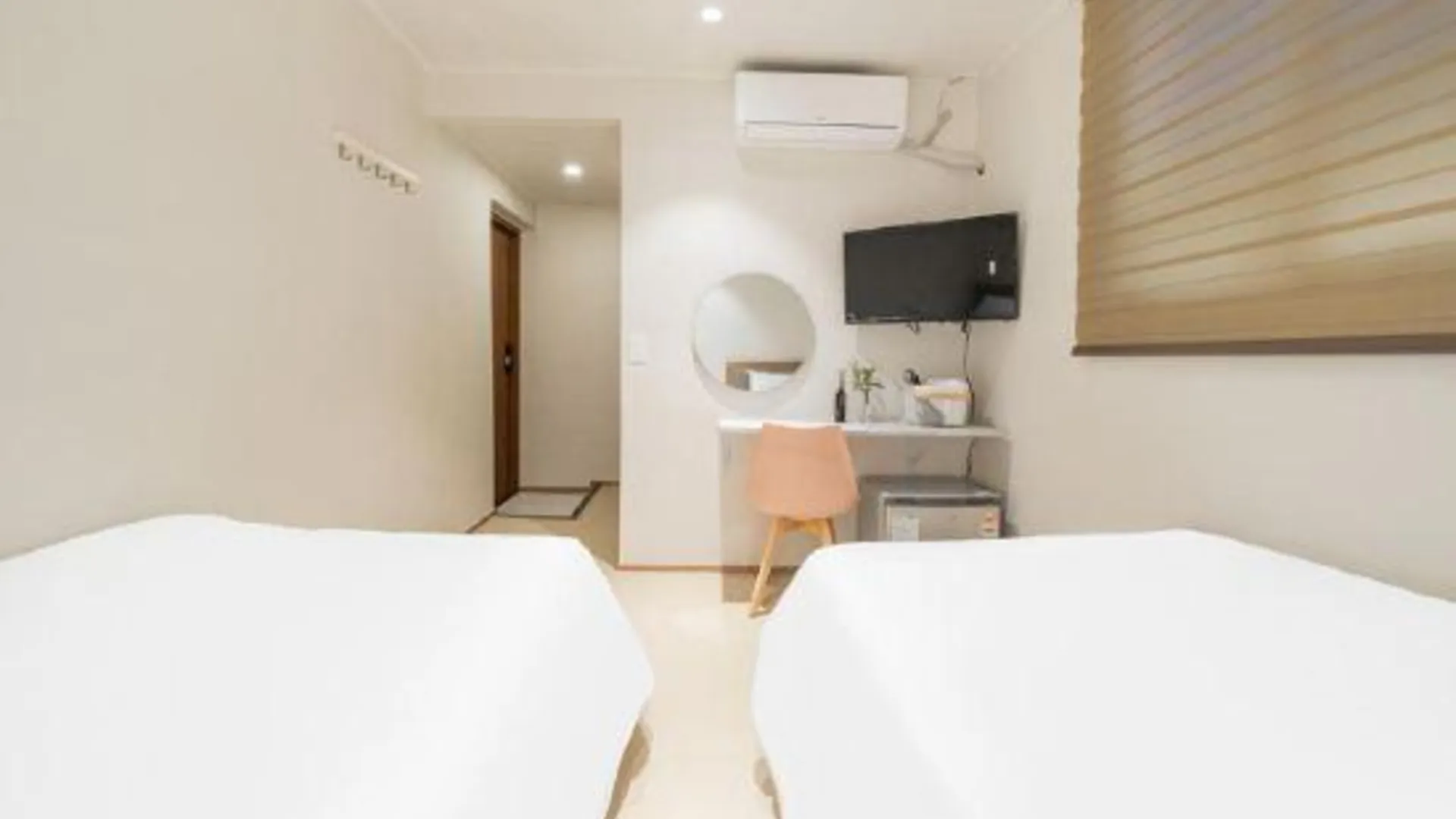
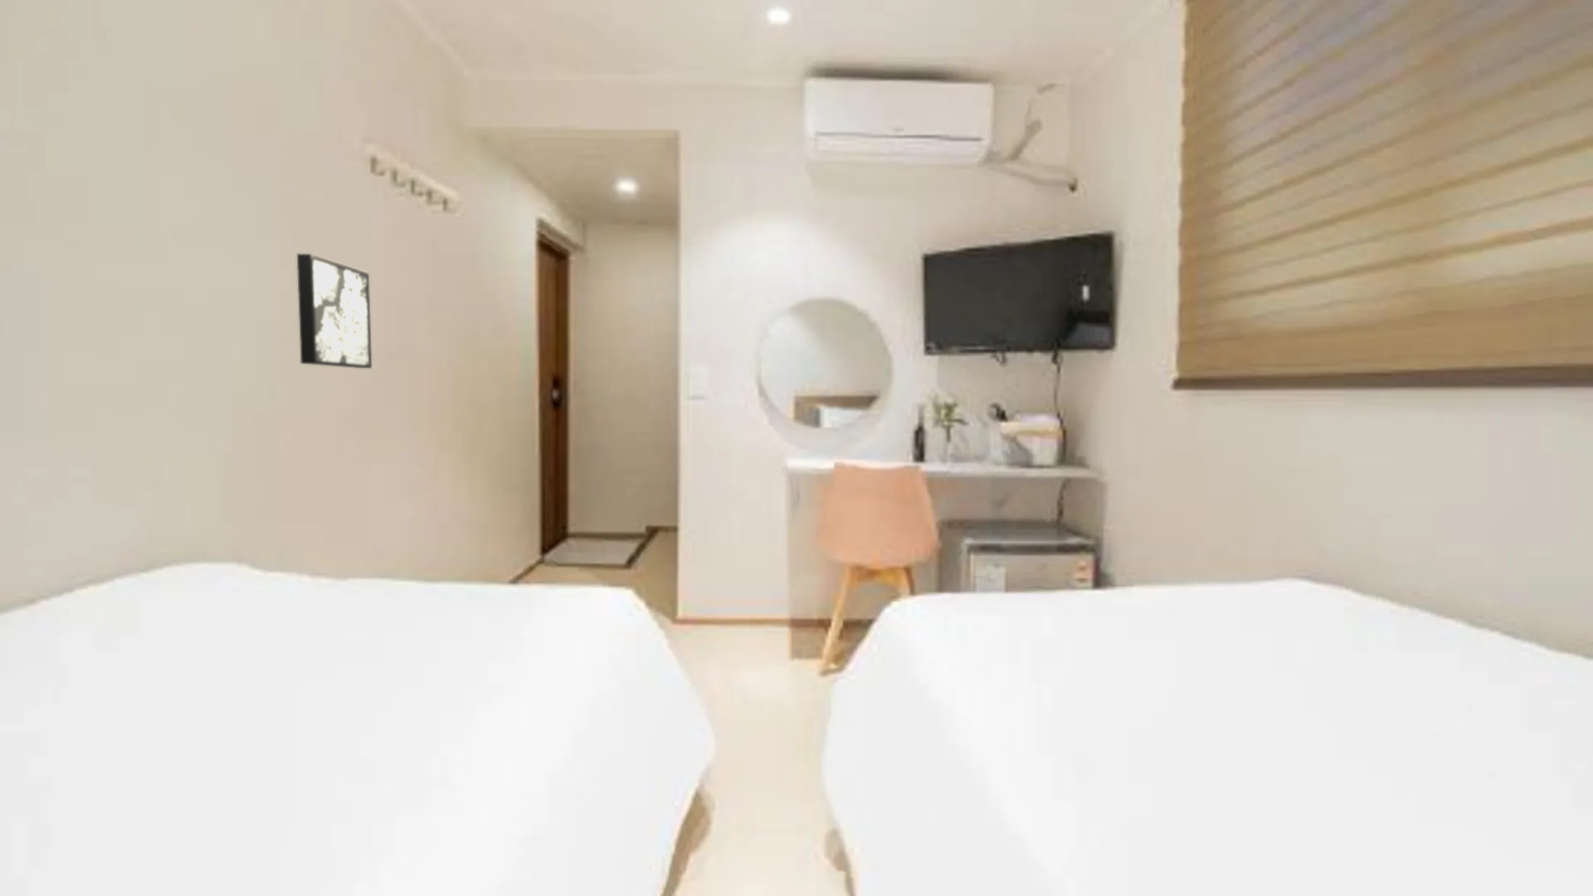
+ wall art (337, 314)
